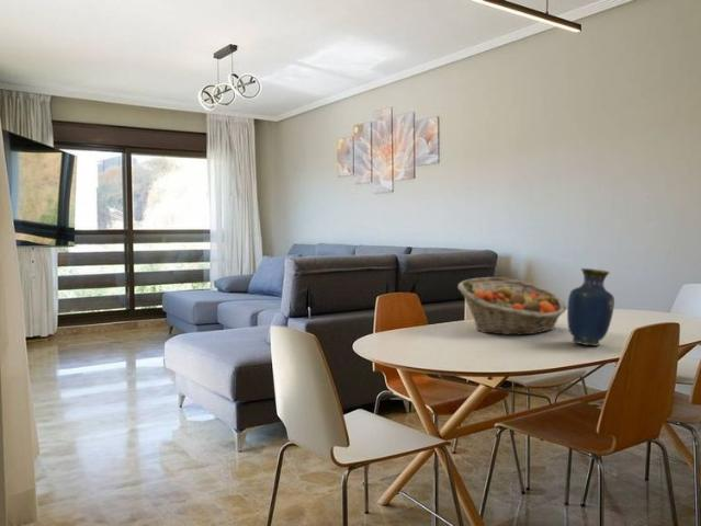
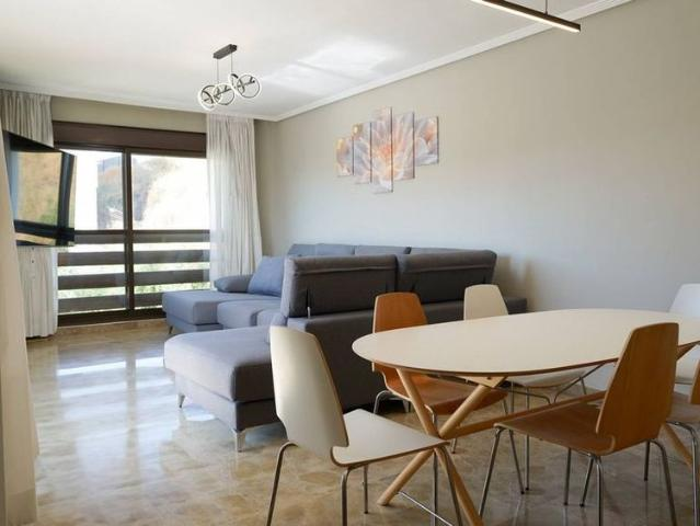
- vase (590, 306)
- fruit basket (511, 304)
